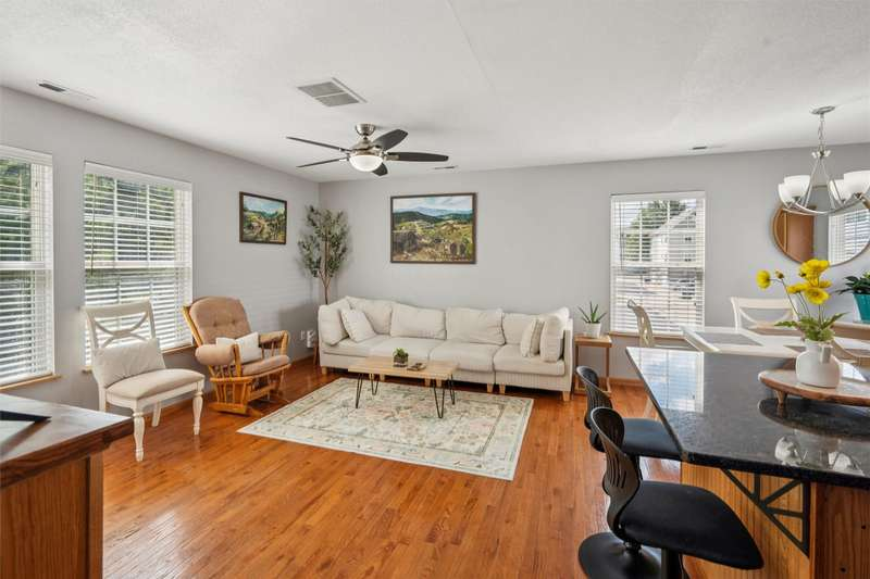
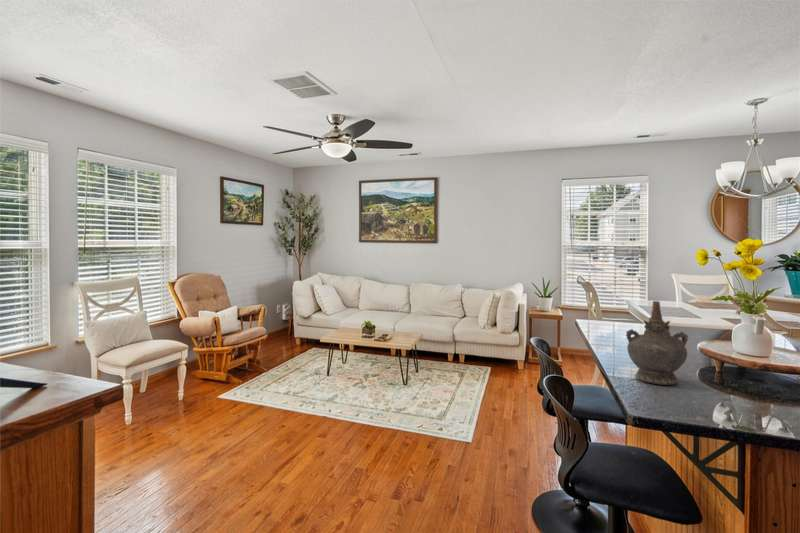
+ ceremonial vessel (655, 340)
